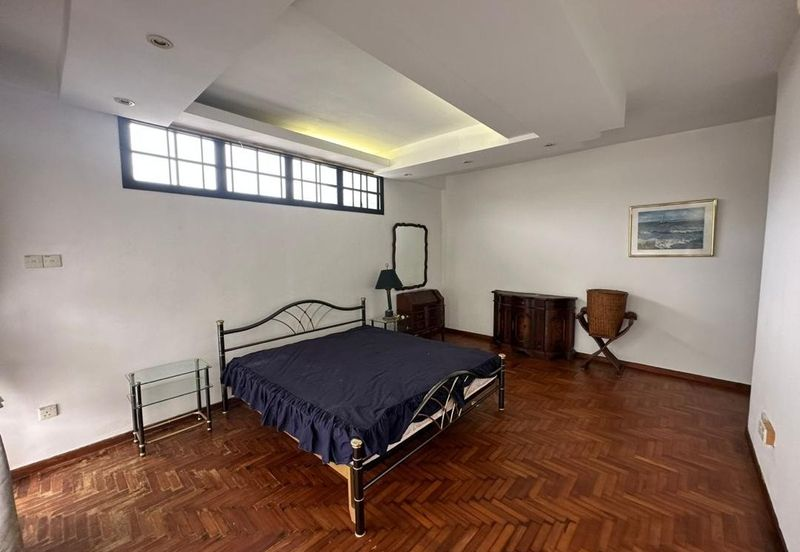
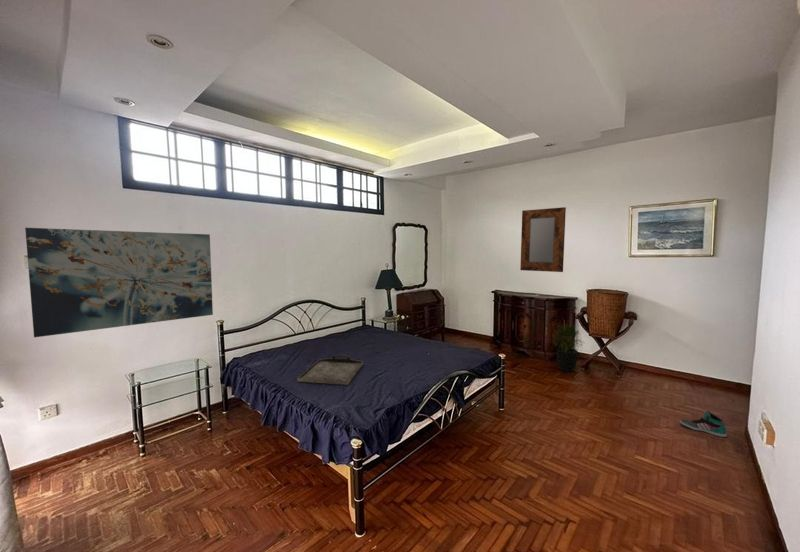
+ serving tray (332, 368)
+ wall art (134, 278)
+ potted plant (565, 346)
+ home mirror (541, 240)
+ sneaker (703, 420)
